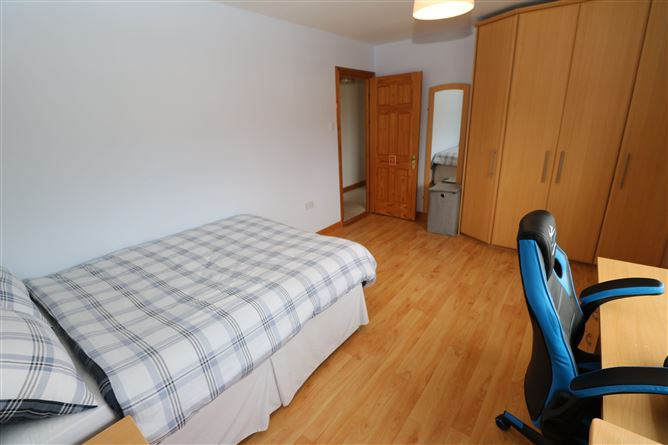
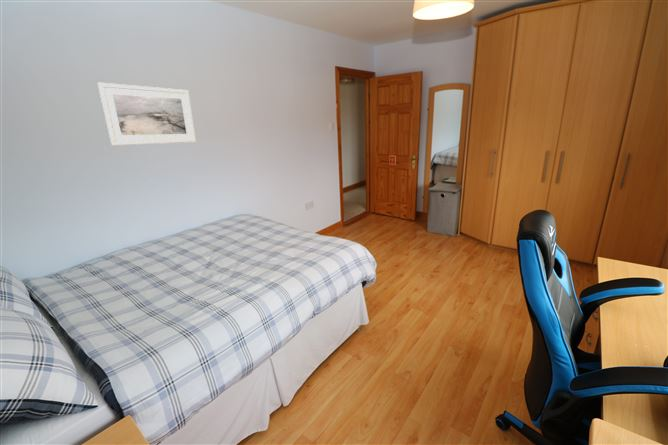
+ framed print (152, 115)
